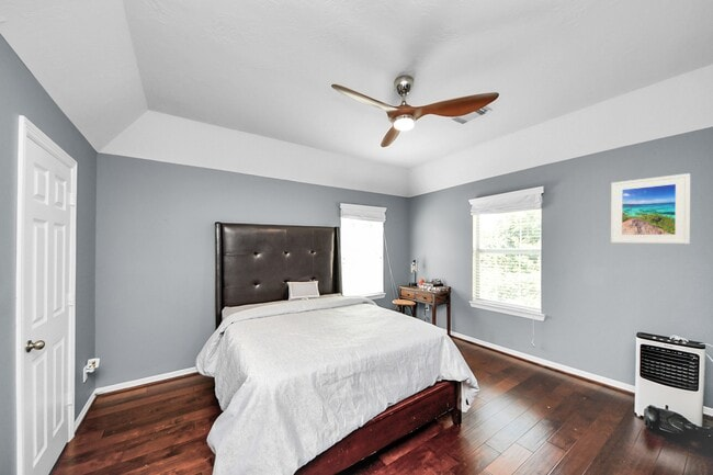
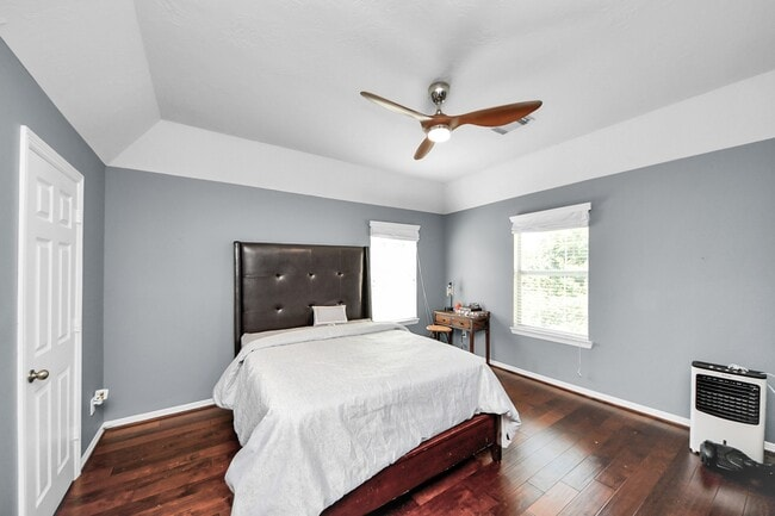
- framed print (647, 211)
